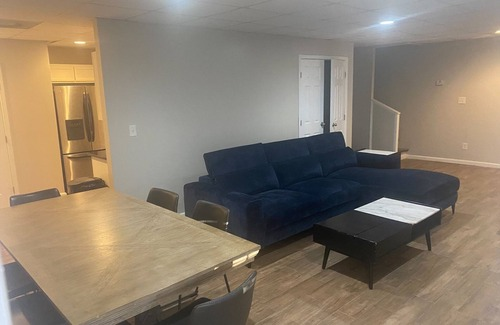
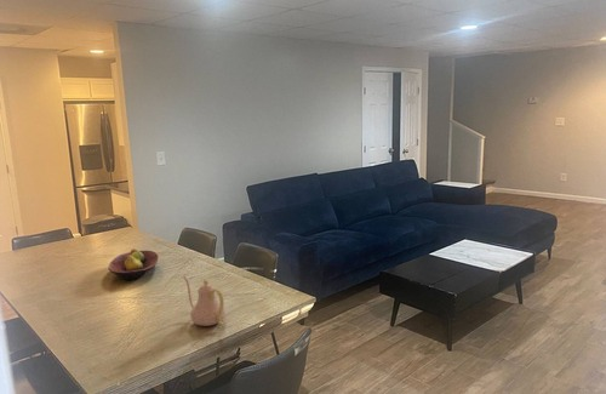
+ teapot (202, 298)
+ fruit bowl (133, 262)
